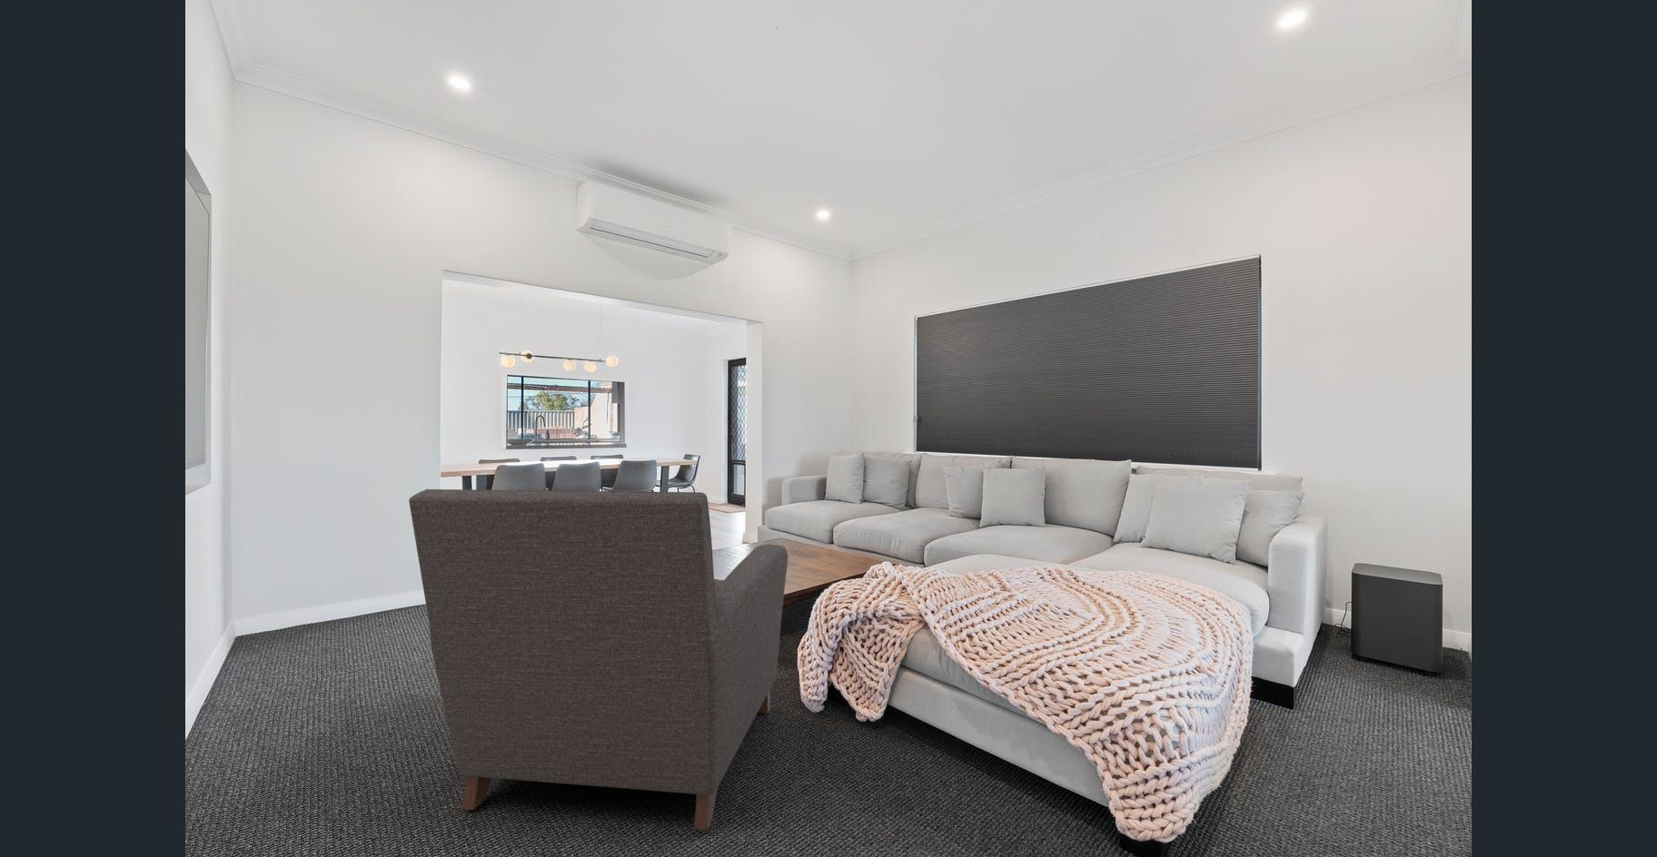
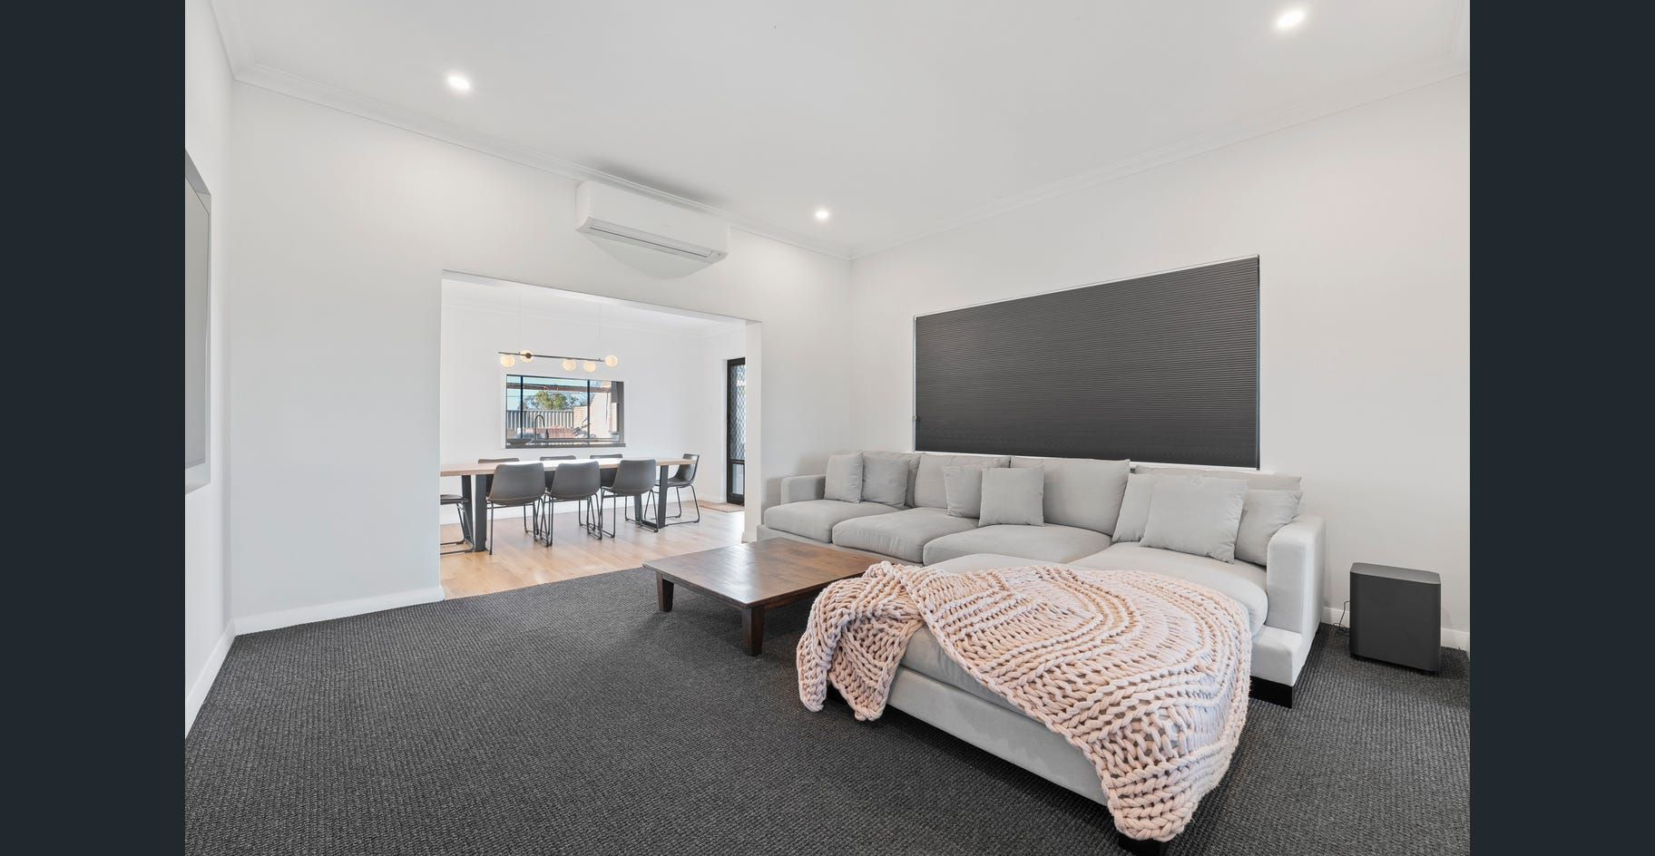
- chair (629, 621)
